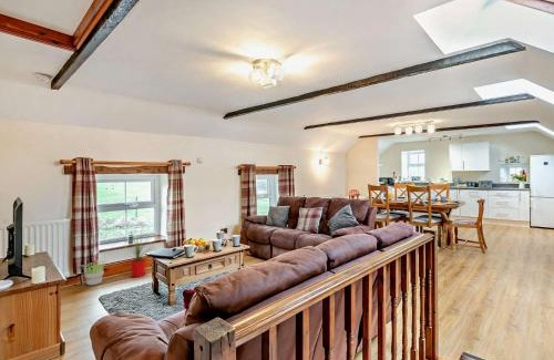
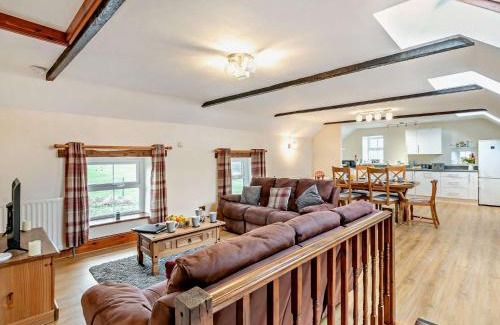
- house plant (137, 250)
- potted plant (93, 271)
